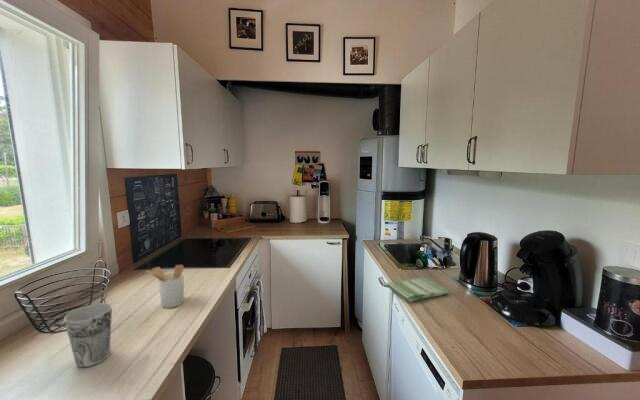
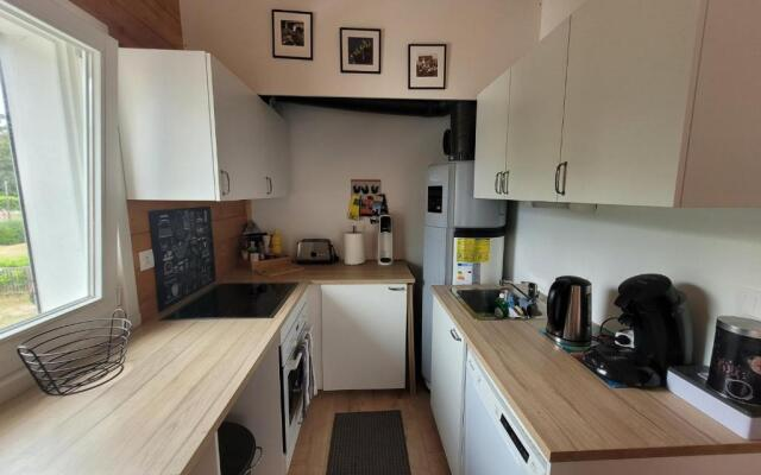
- cup (91, 335)
- utensil holder (166, 285)
- dish towel (416, 287)
